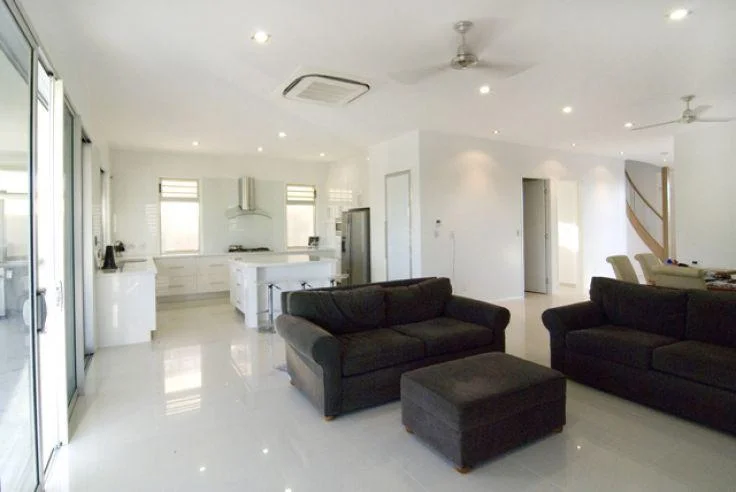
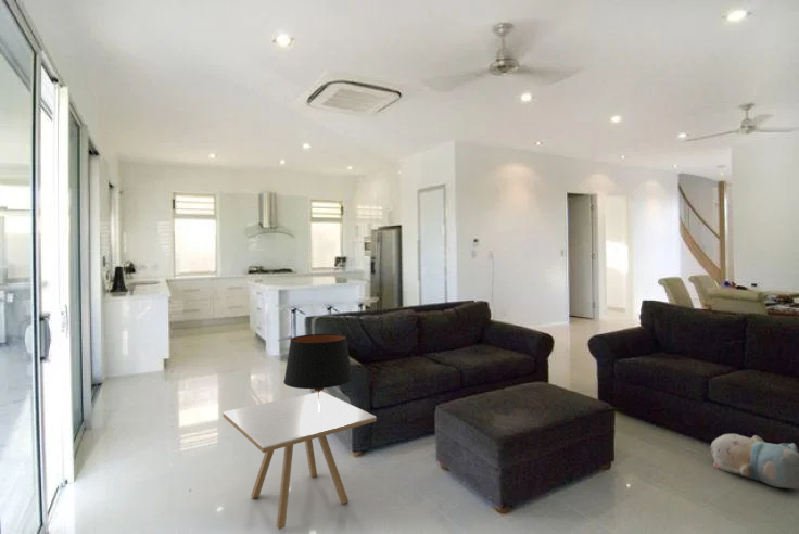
+ plush toy (754, 456)
+ side table (291, 456)
+ table lamp (318, 374)
